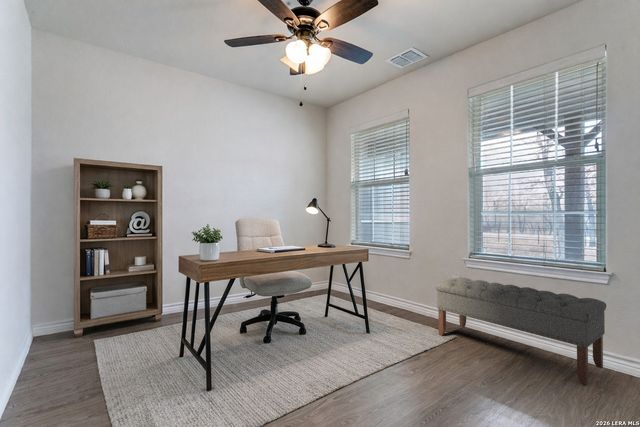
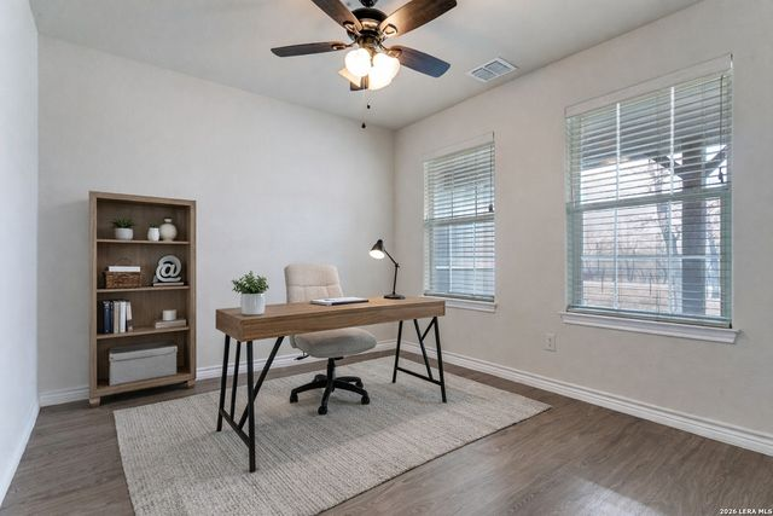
- bench (510, 318)
